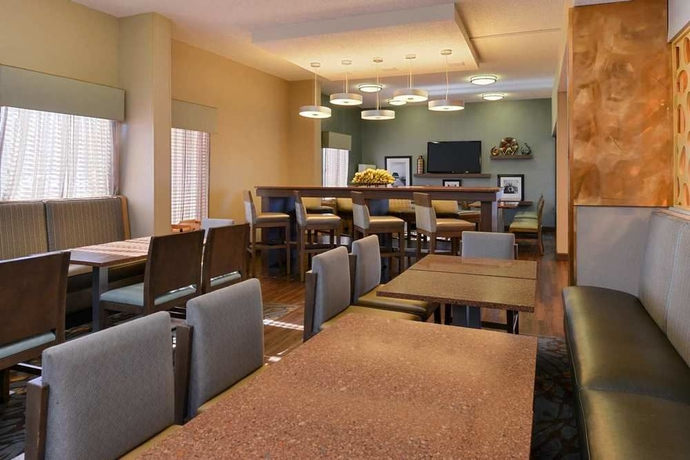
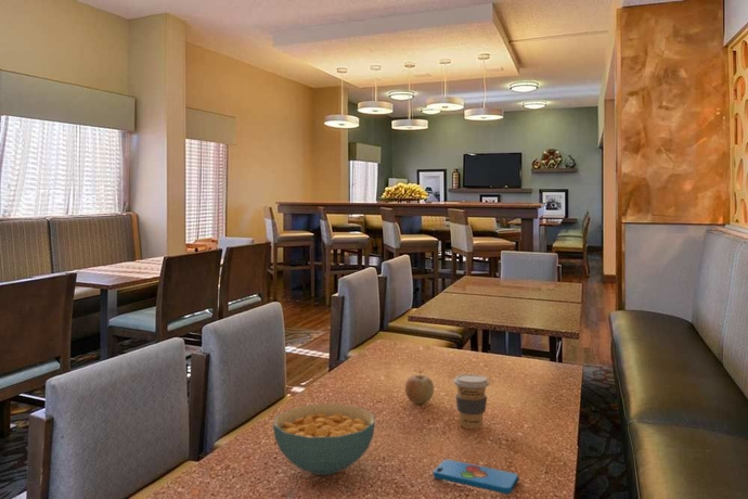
+ smartphone (475, 475)
+ fruit (418, 386)
+ coffee cup (470, 401)
+ cereal bowl (324, 444)
